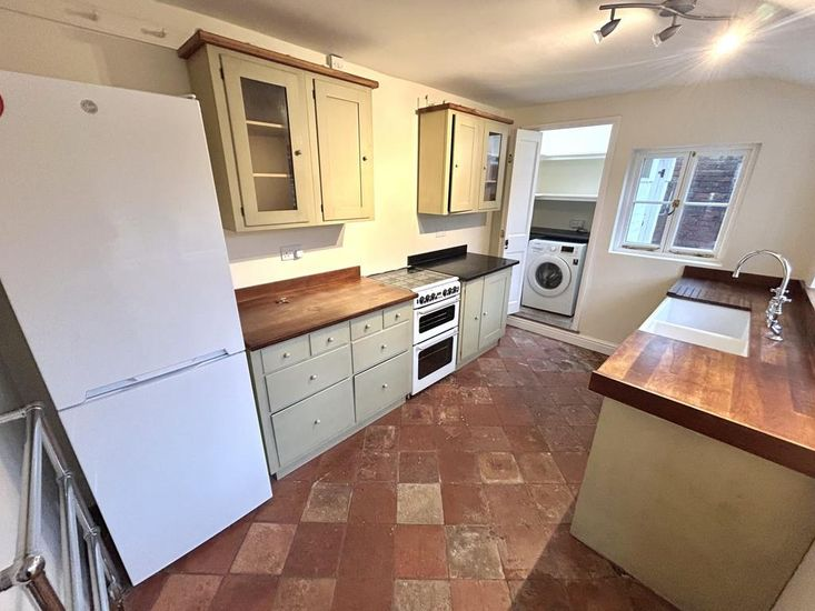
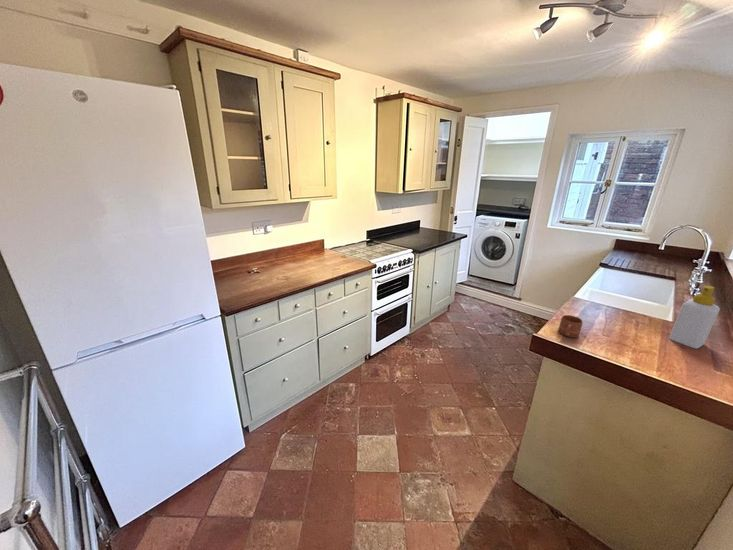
+ mug (568, 327)
+ soap bottle (697, 315)
